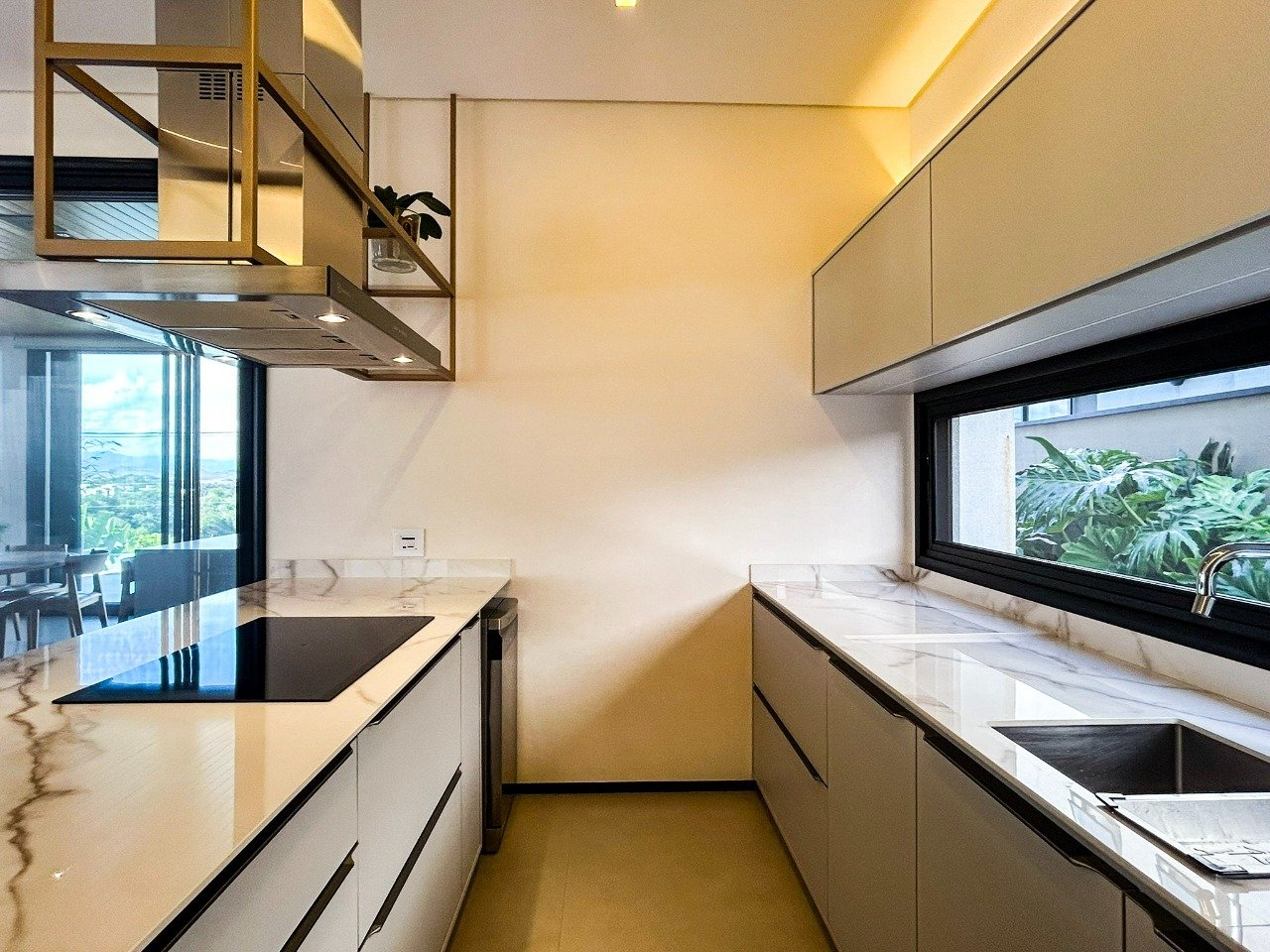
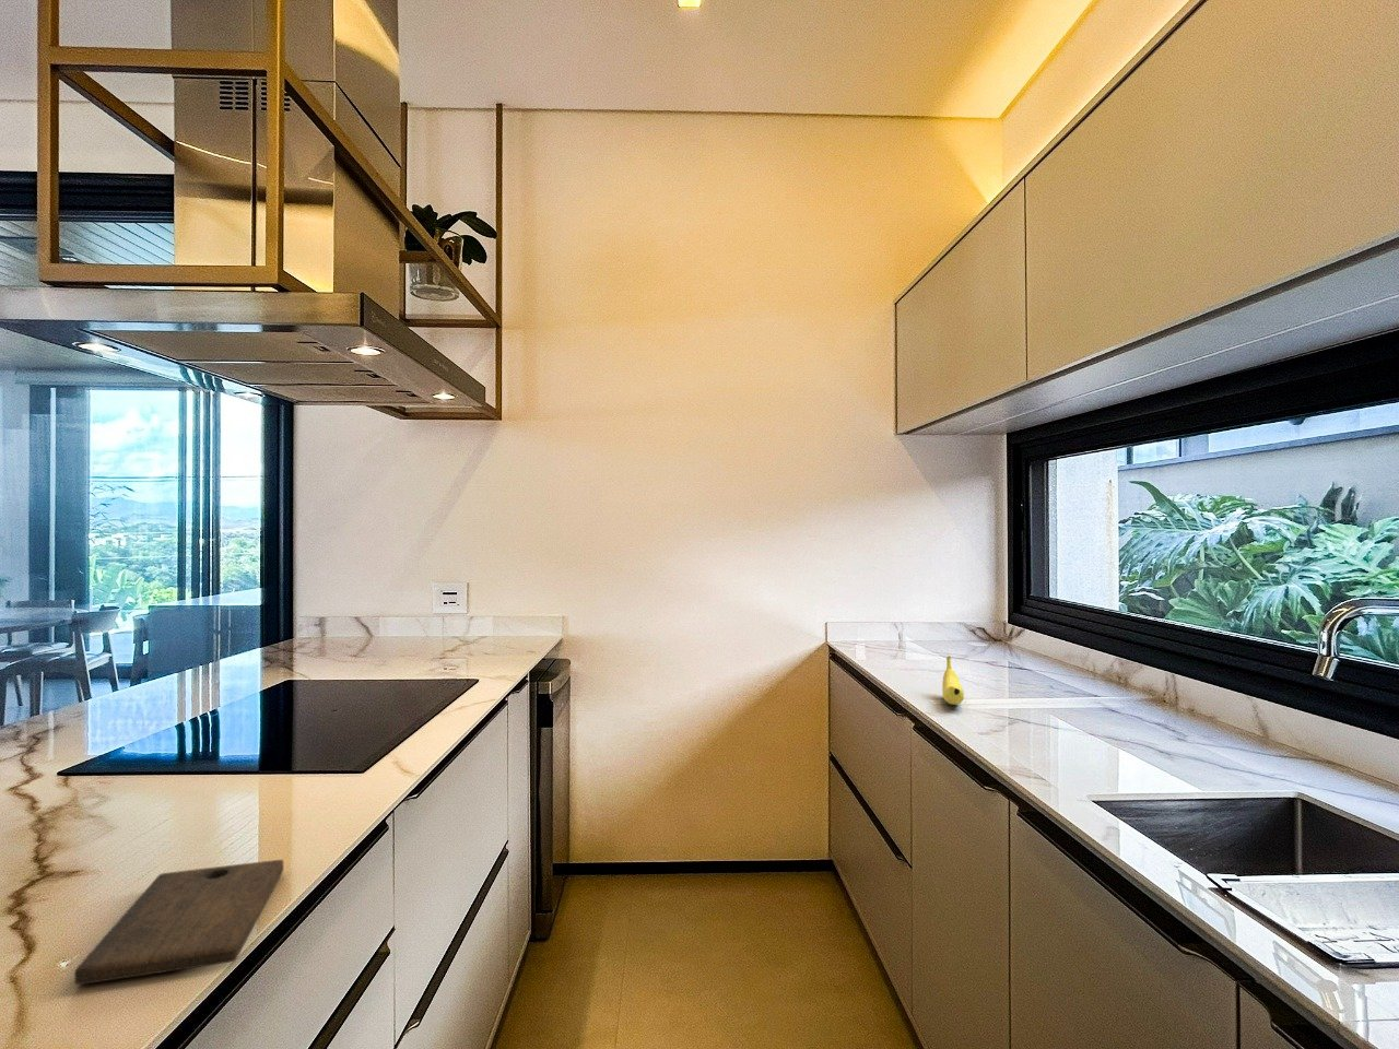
+ cutting board (194, 912)
+ fruit (952, 682)
